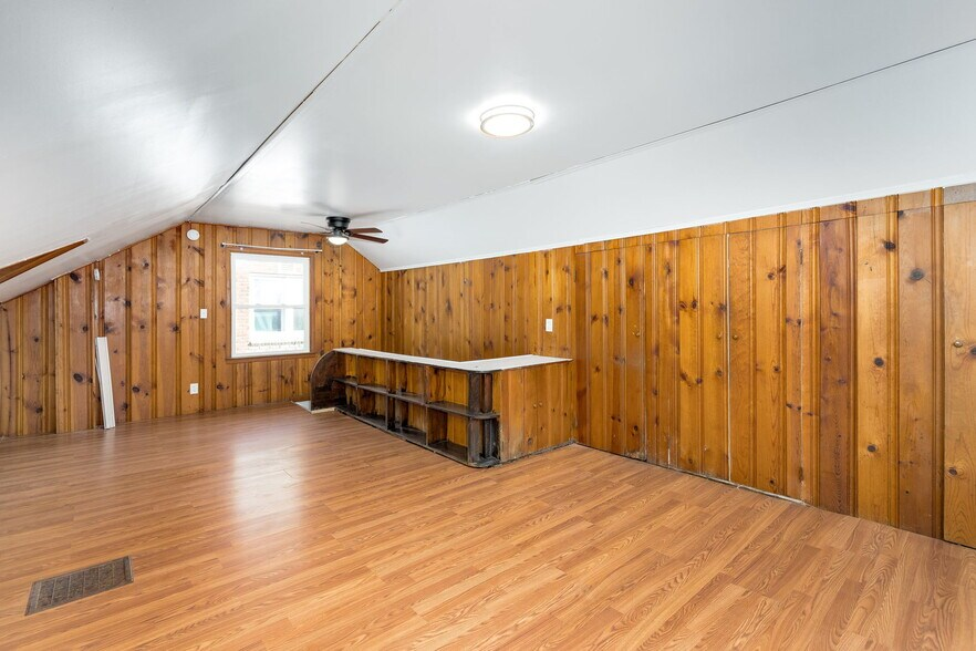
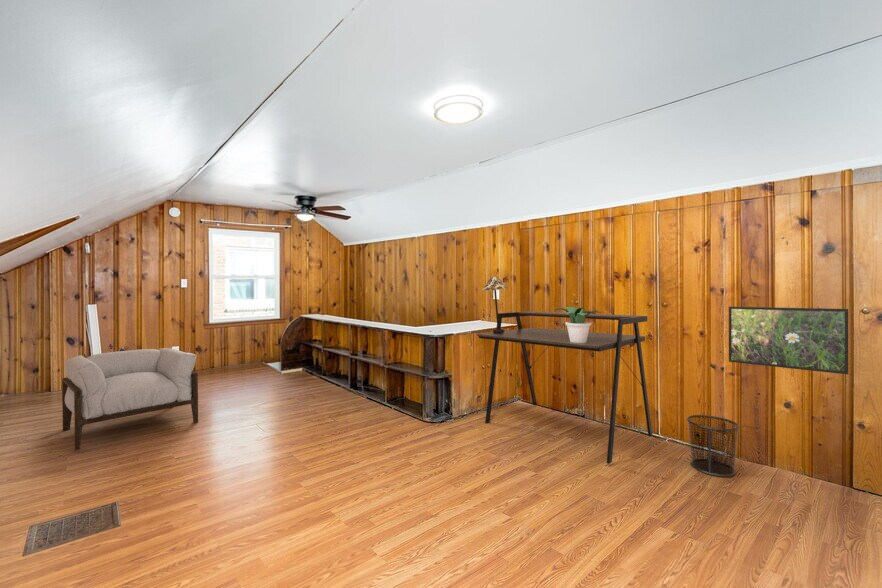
+ table lamp (496, 305)
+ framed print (783, 337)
+ waste bin (712, 444)
+ desk (562, 347)
+ armchair (132, 389)
+ potted plant (575, 324)
